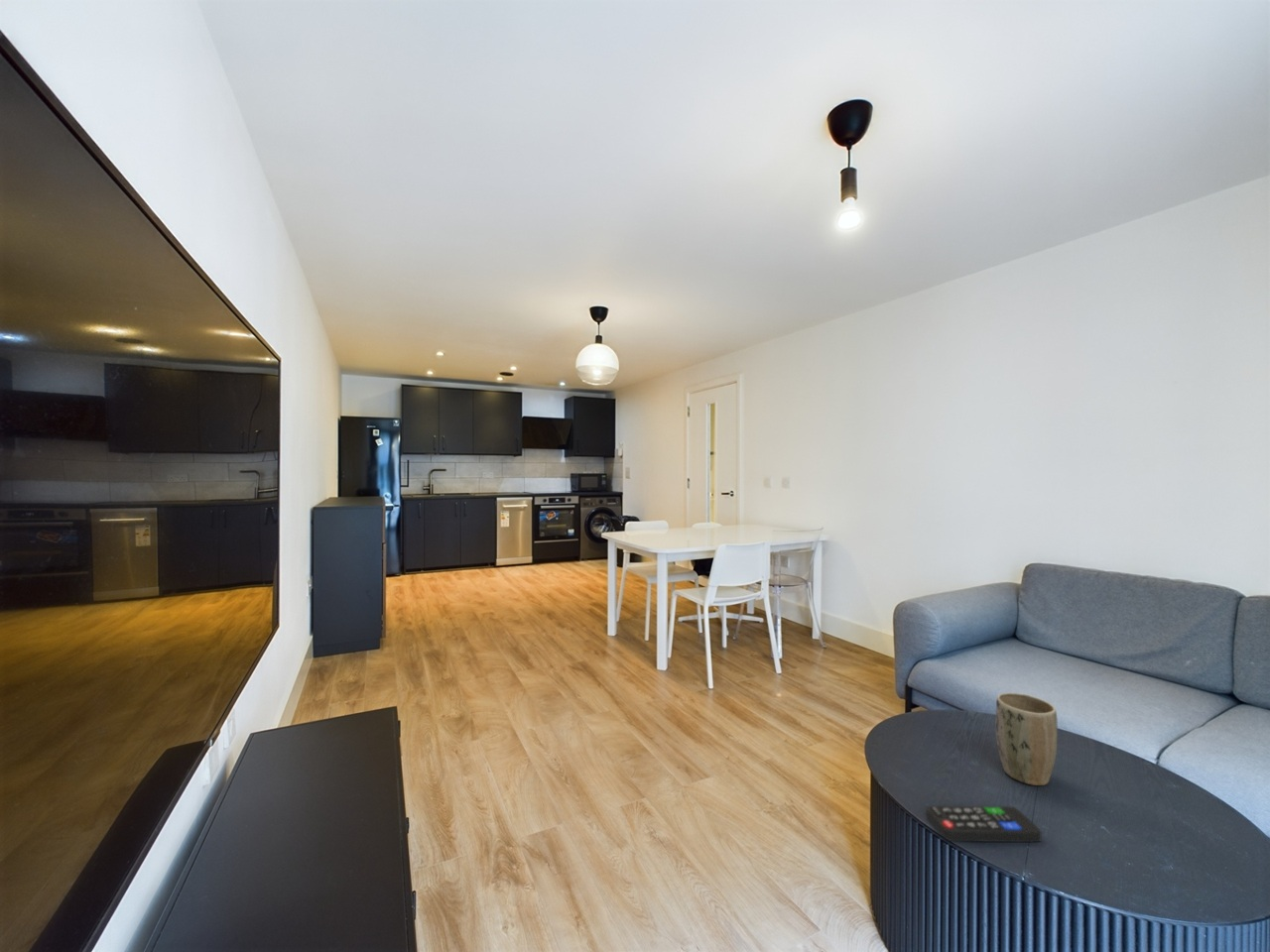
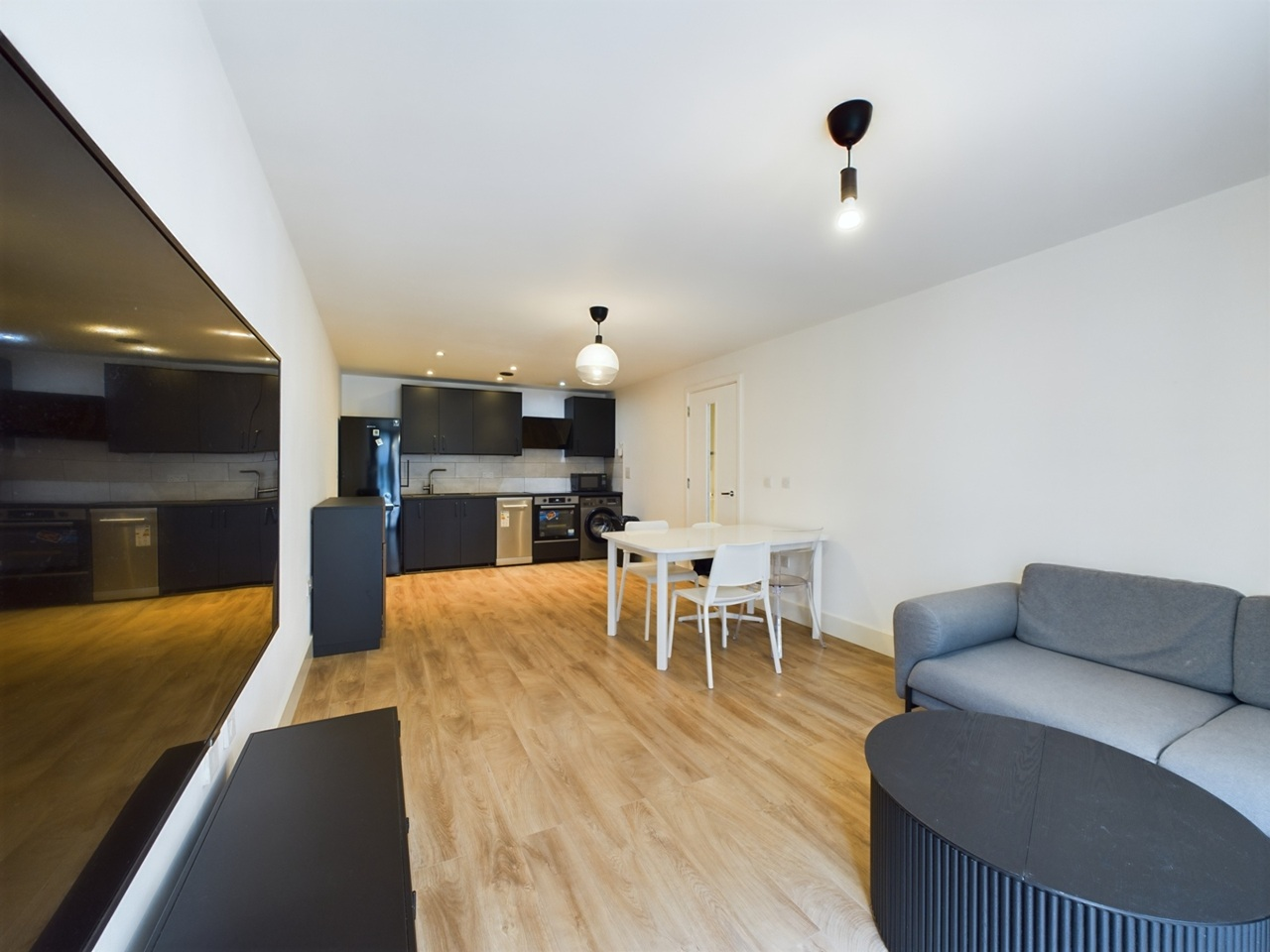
- plant pot (1025, 739)
- remote control (981, 822)
